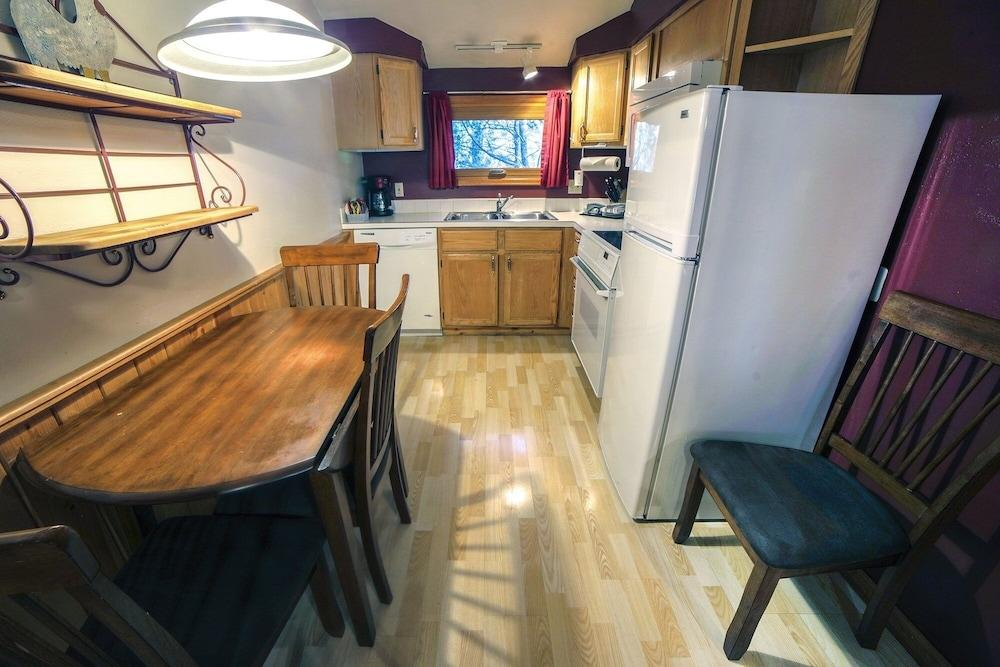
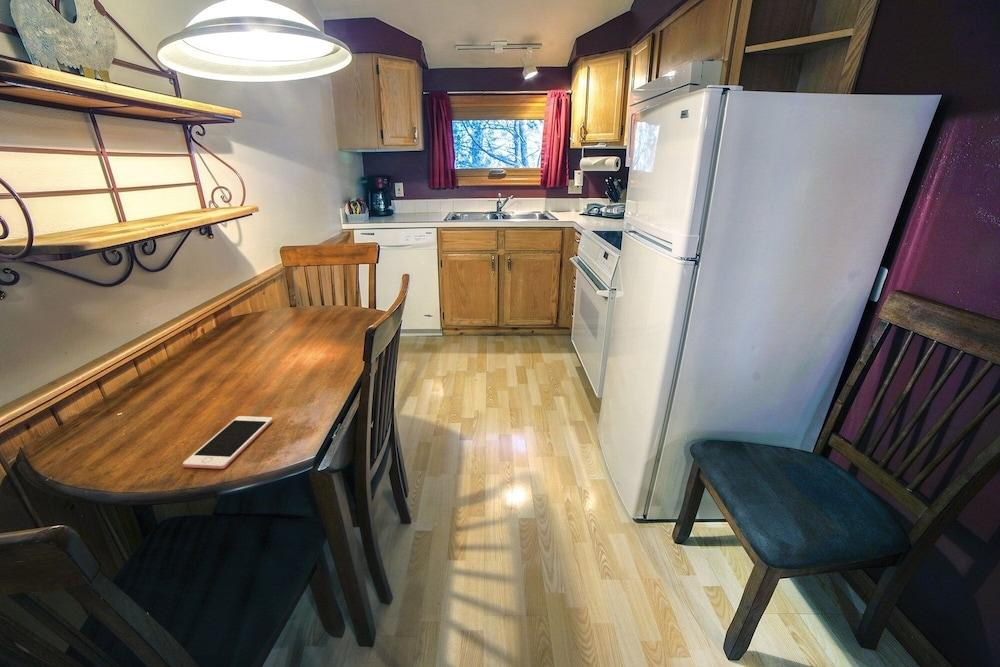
+ cell phone (231, 440)
